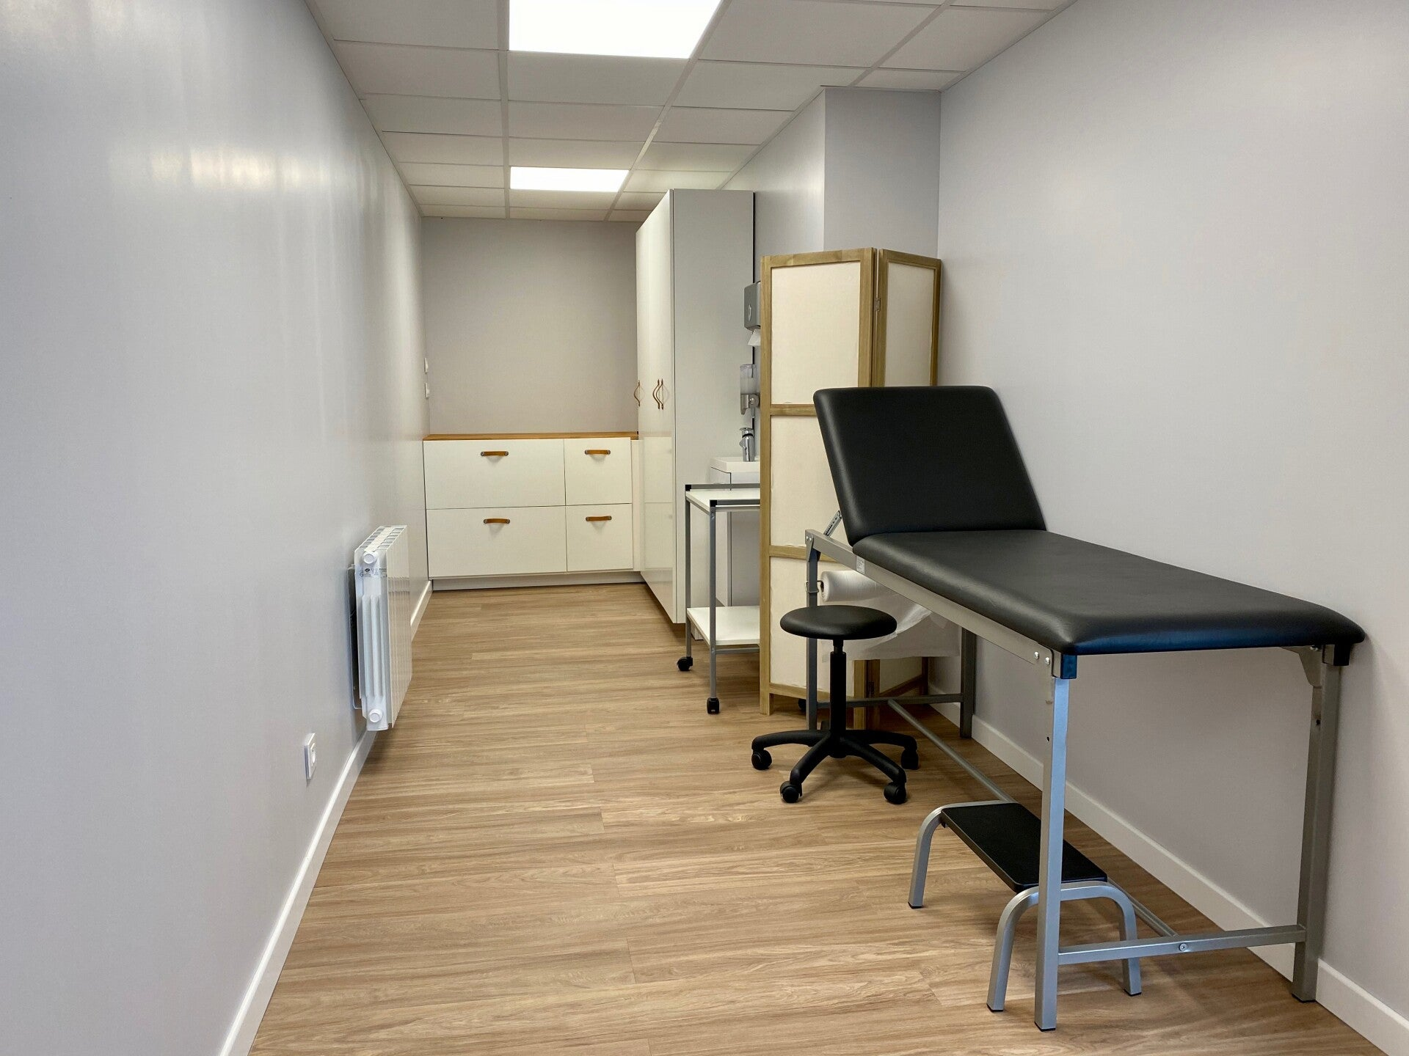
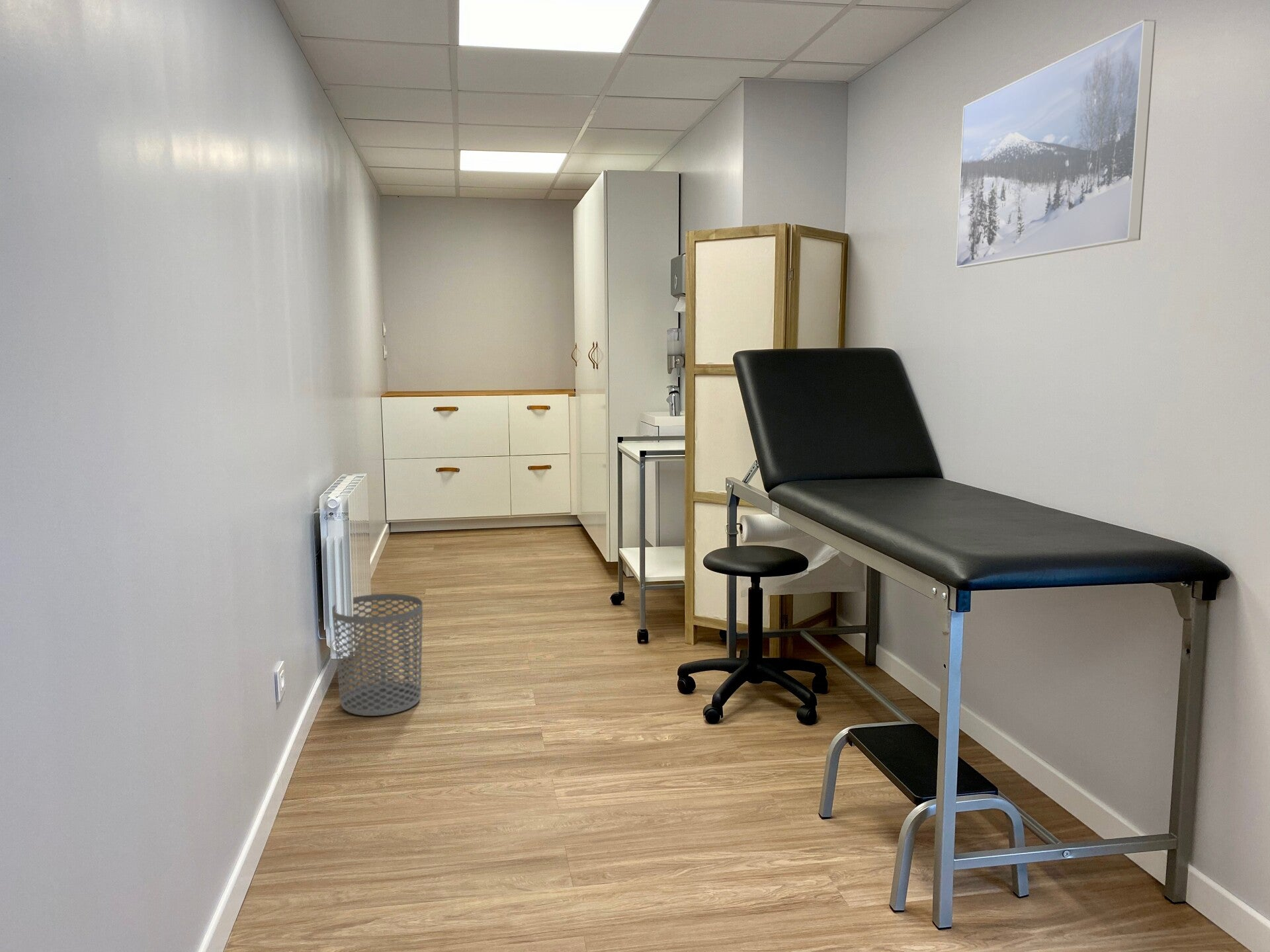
+ waste bin (379, 654)
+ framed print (1039, 164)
